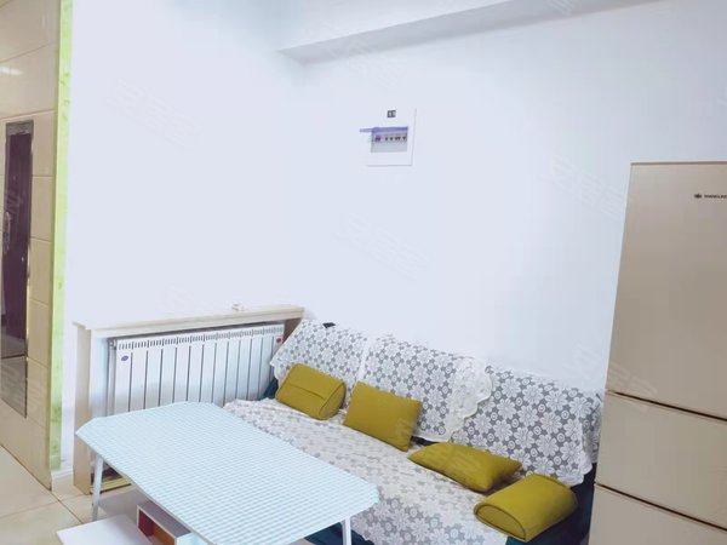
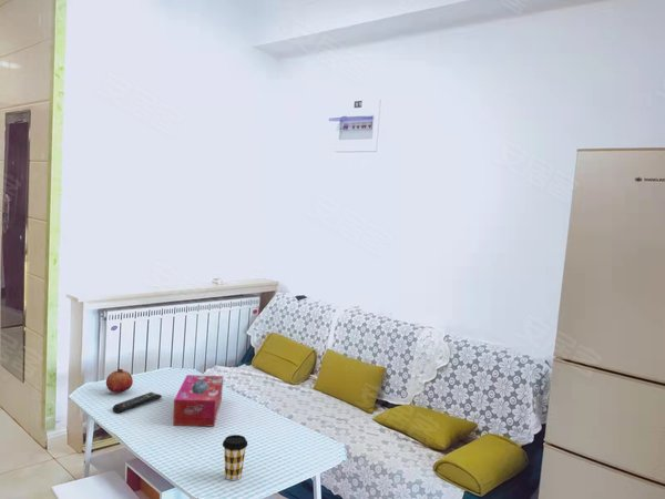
+ tissue box (200, 398)
+ coffee cup (234, 457)
+ fruit (119, 380)
+ remote control (137, 401)
